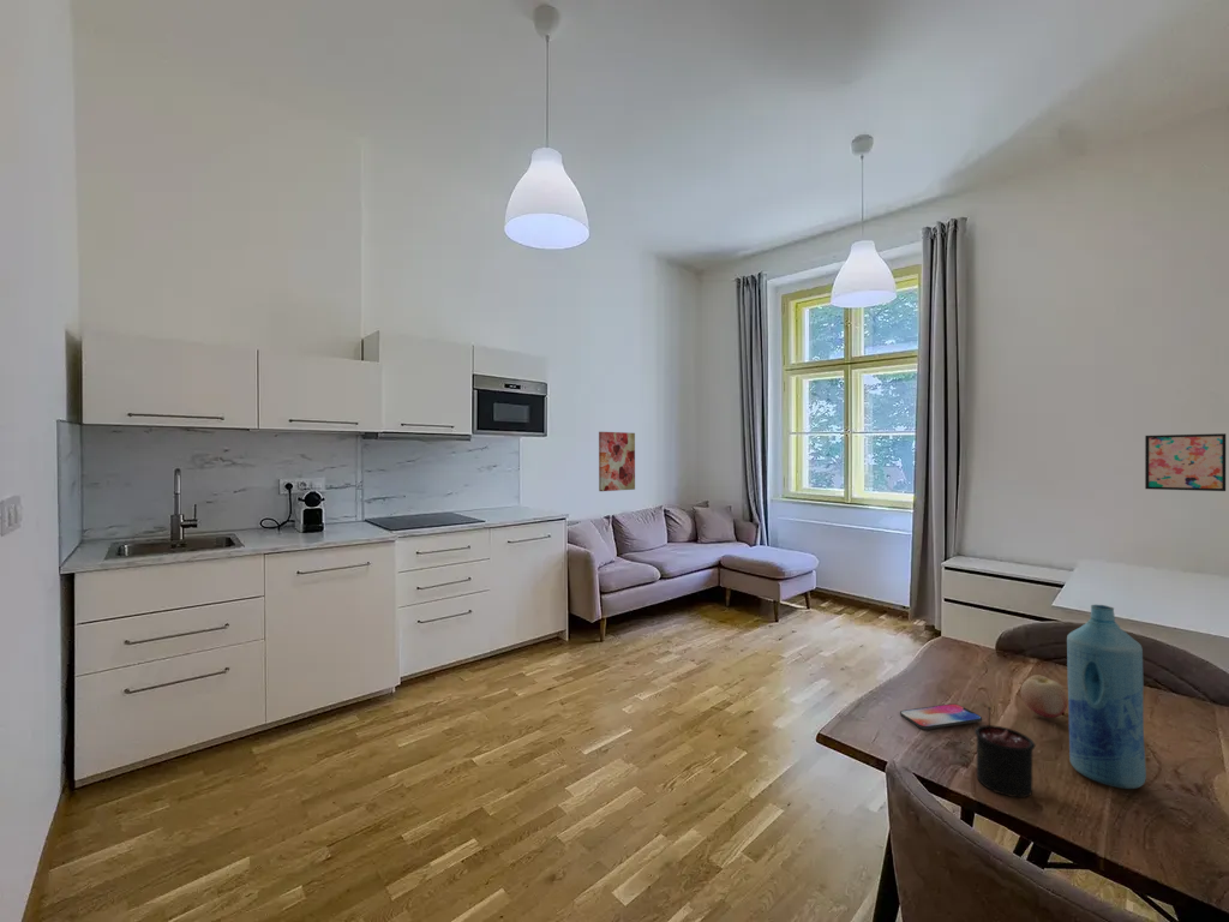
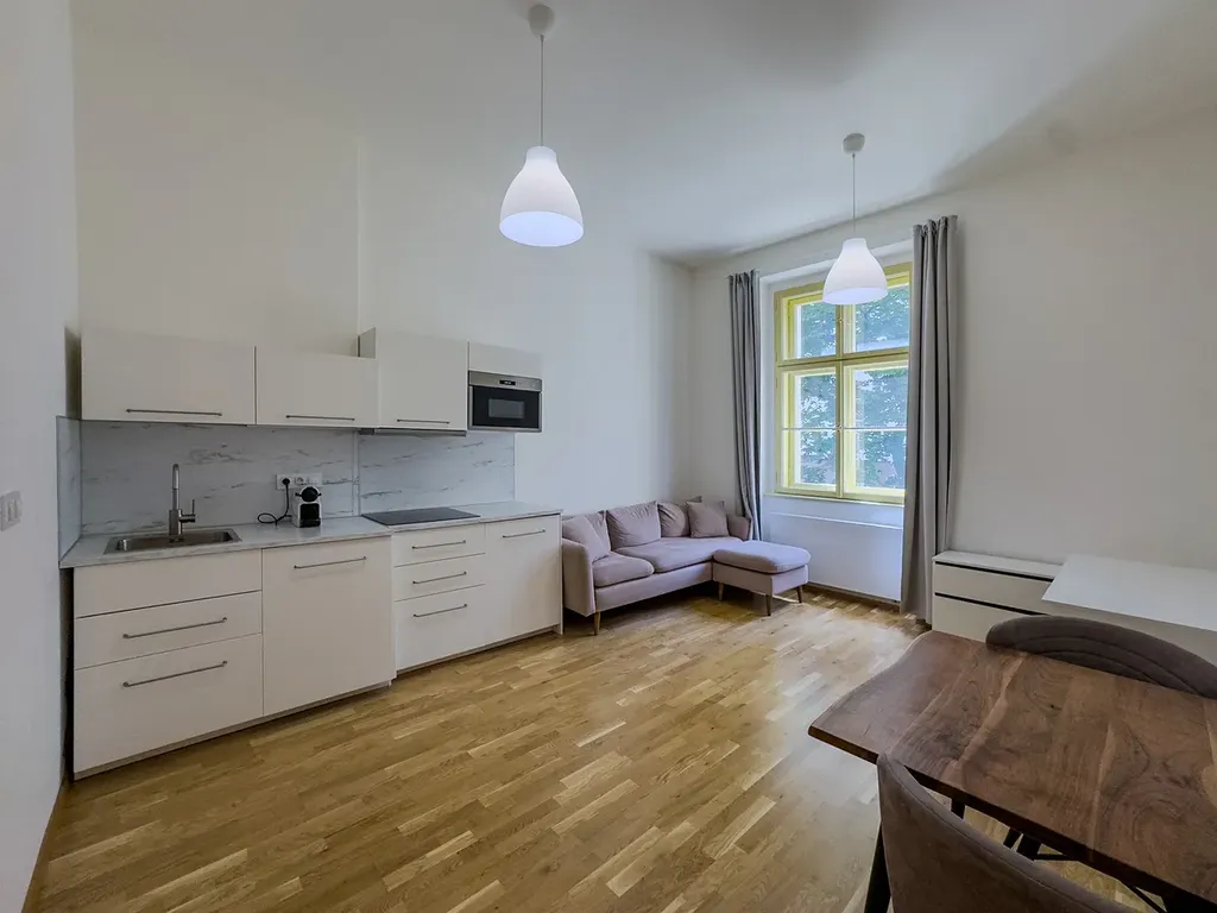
- bottle (1104, 690)
- wall art (1183, 462)
- wall art (617, 461)
- candle (1003, 749)
- fruit (1043, 696)
- smartphone (940, 716)
